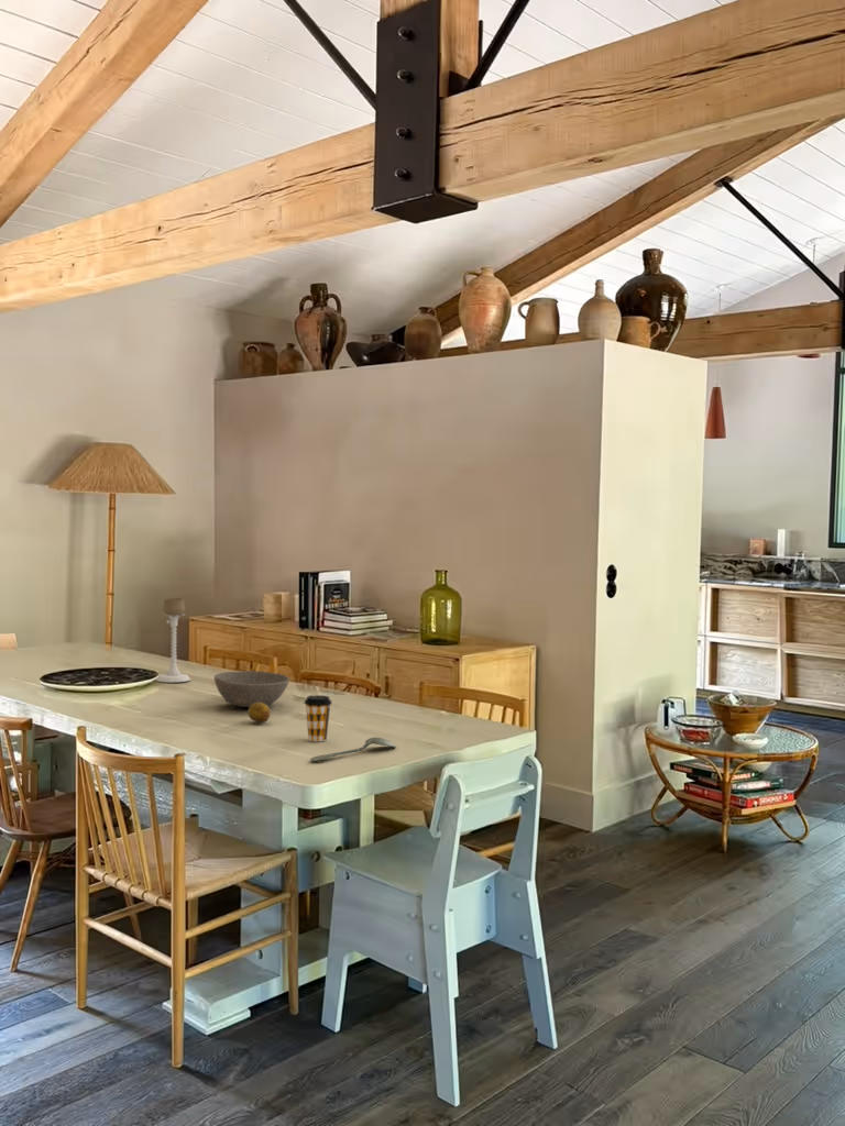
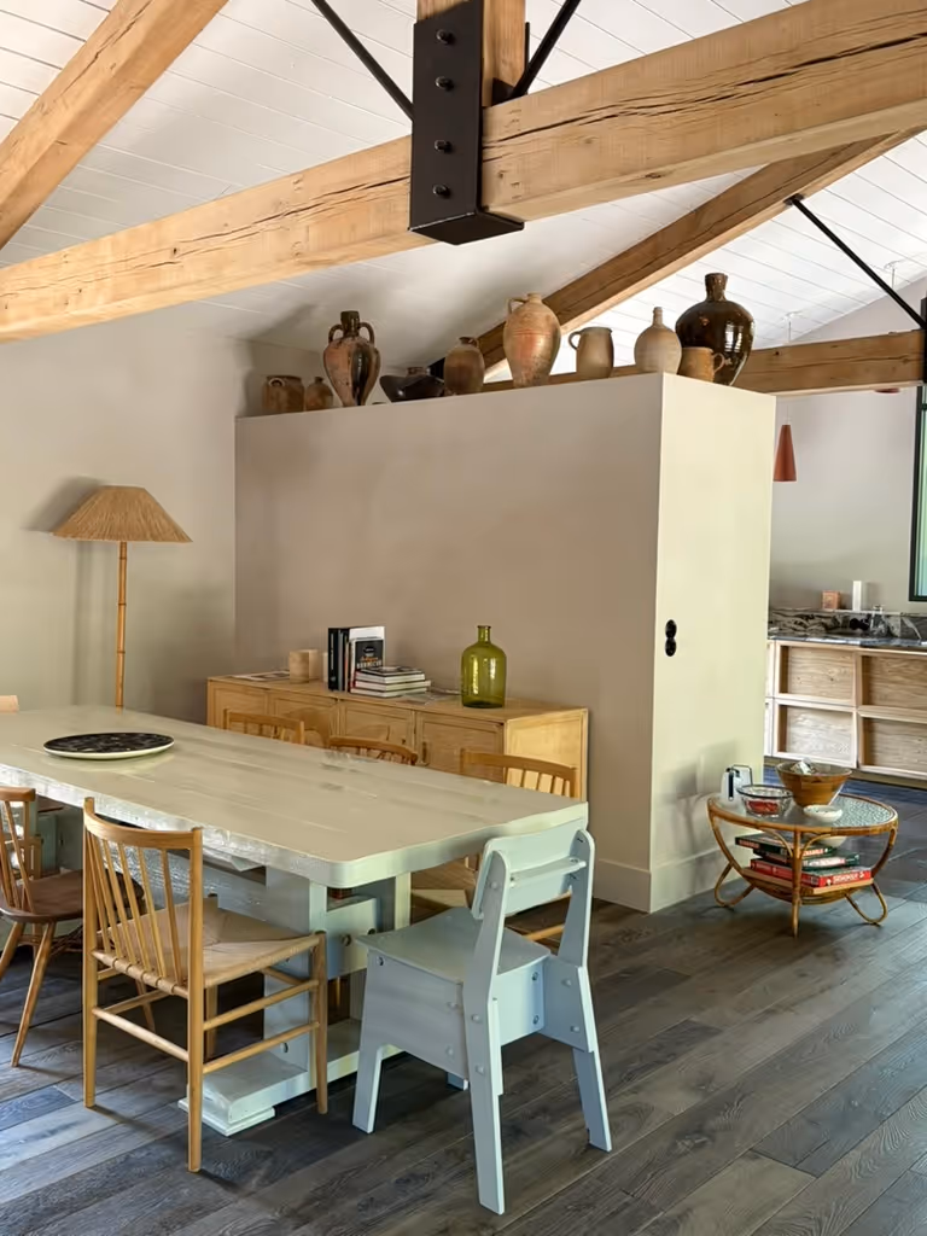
- candle holder (173, 639)
- fruit (259, 713)
- bowl (251, 691)
- spoon (355, 749)
- coffee cup (317, 718)
